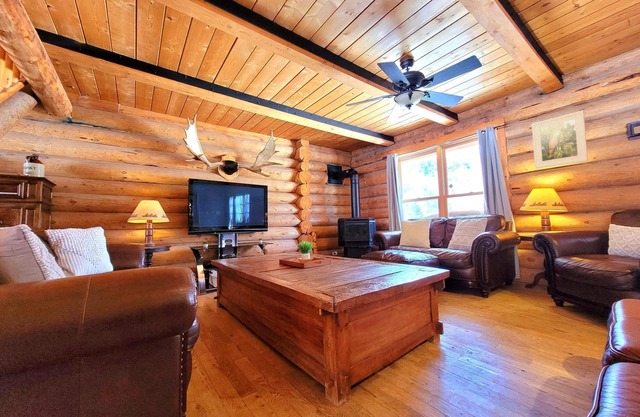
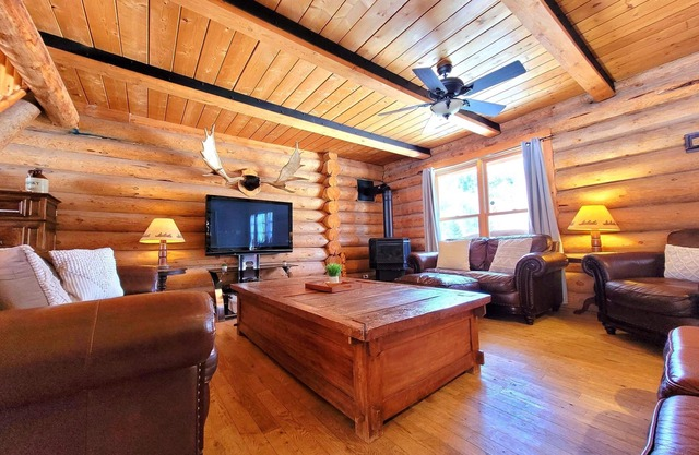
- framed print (558, 141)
